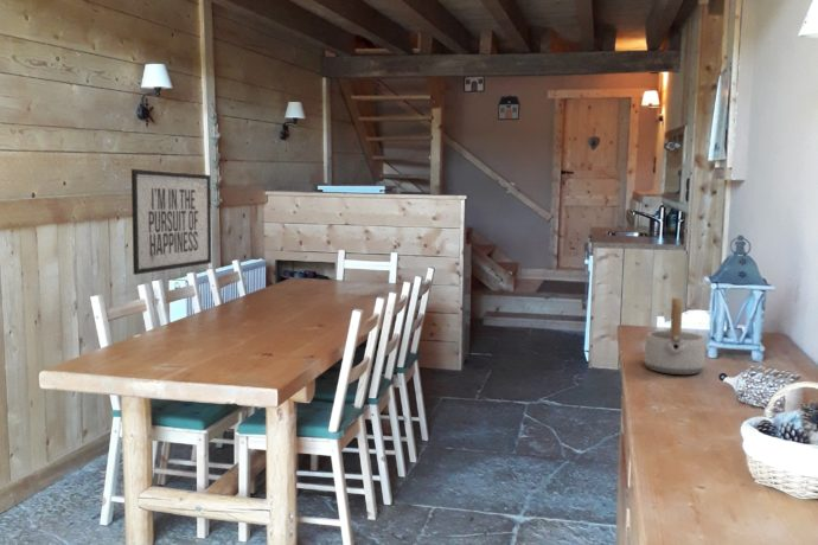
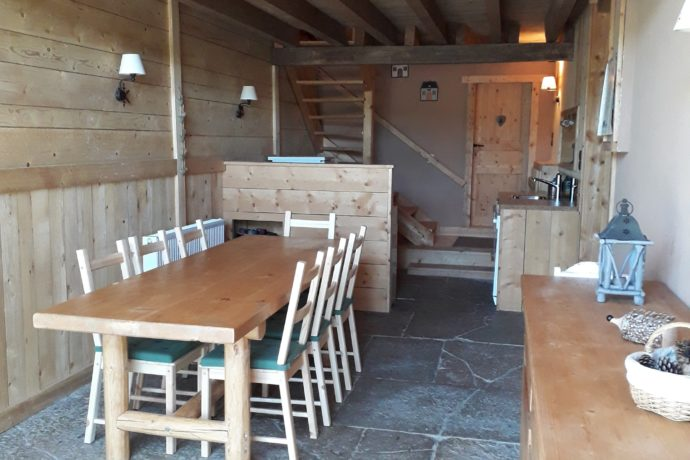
- mirror (174, 220)
- teapot (675, 335)
